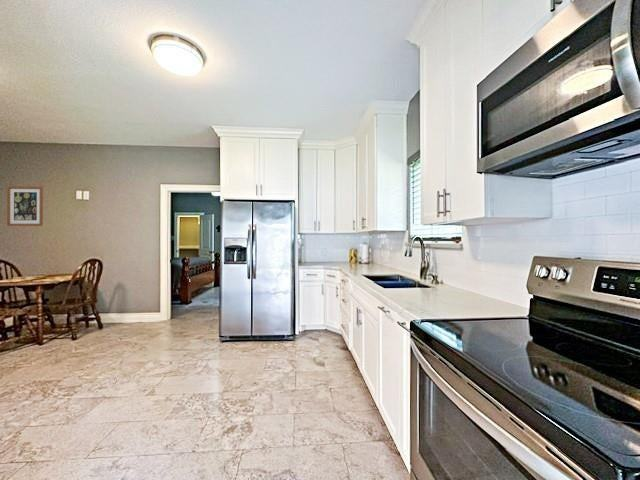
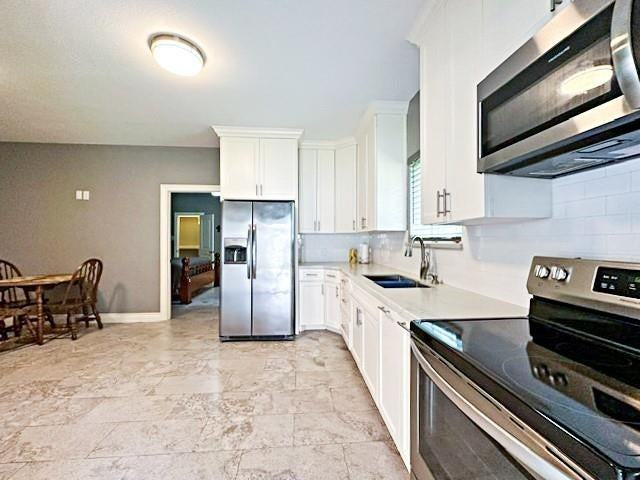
- wall art (25, 206)
